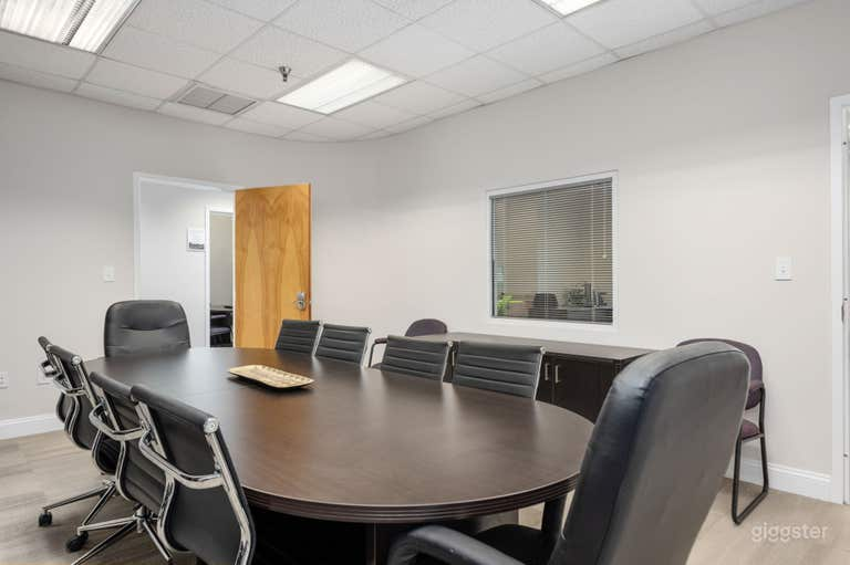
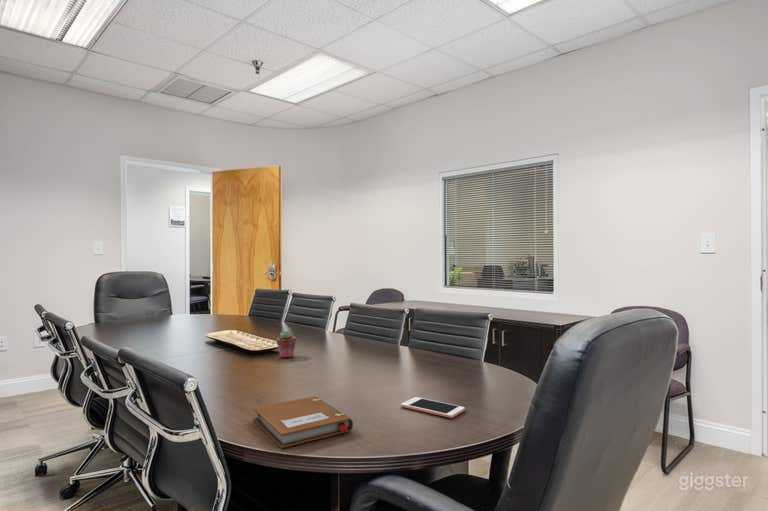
+ potted succulent (286, 343)
+ cell phone (432, 407)
+ notebook (302, 419)
